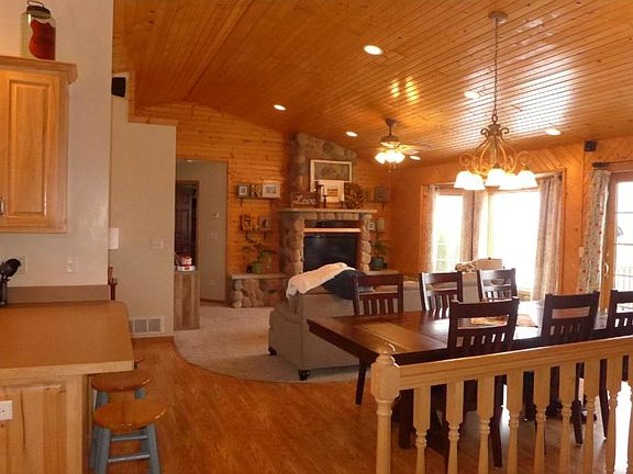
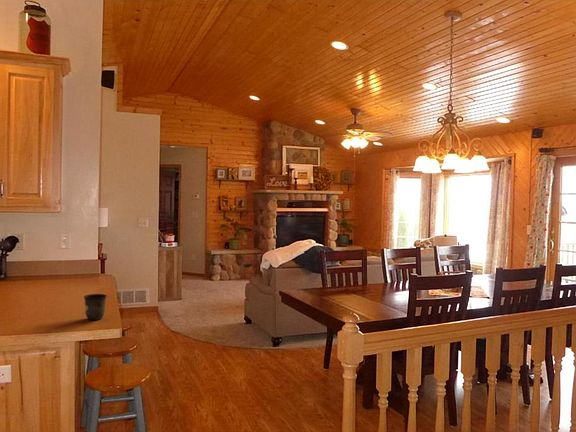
+ mug (96, 307)
